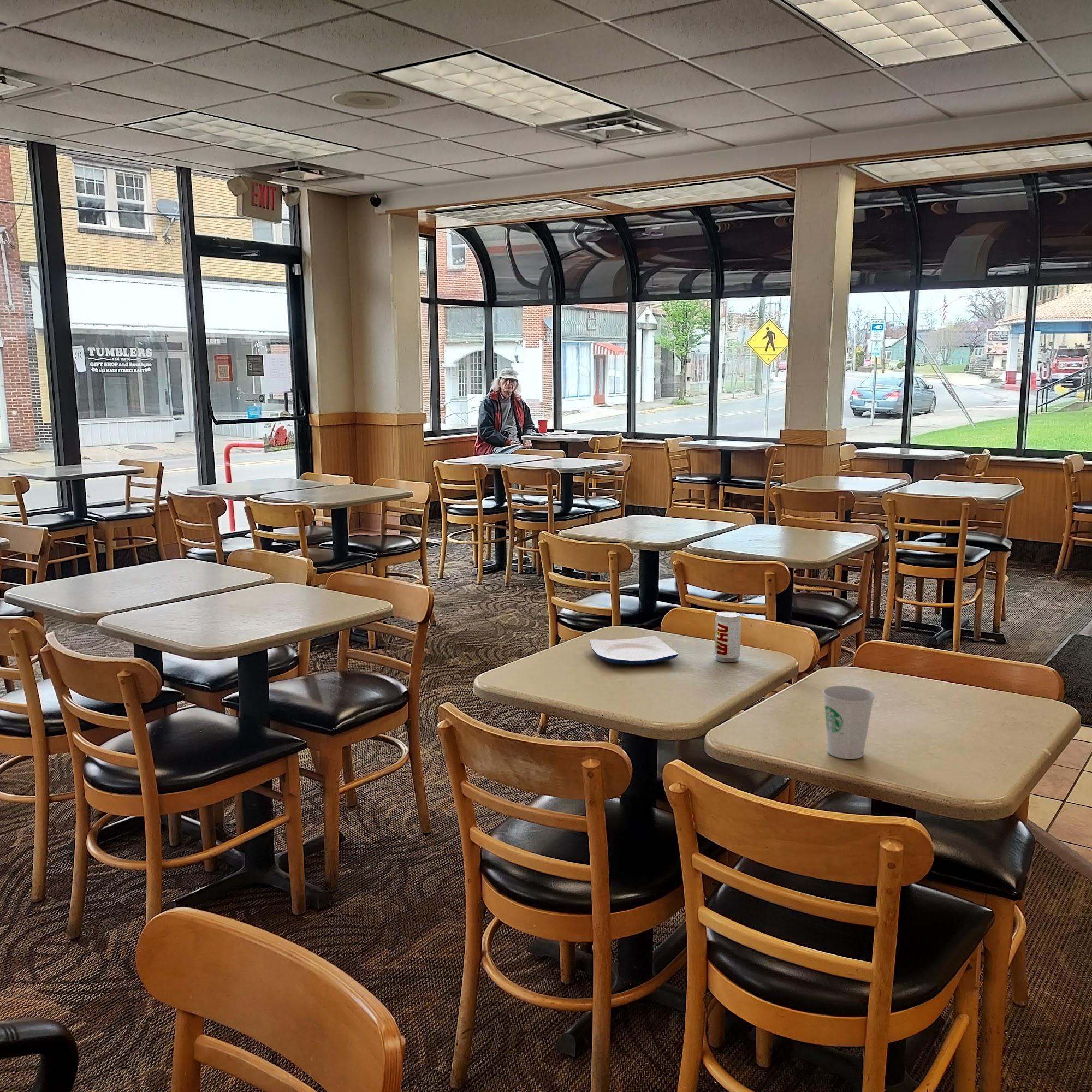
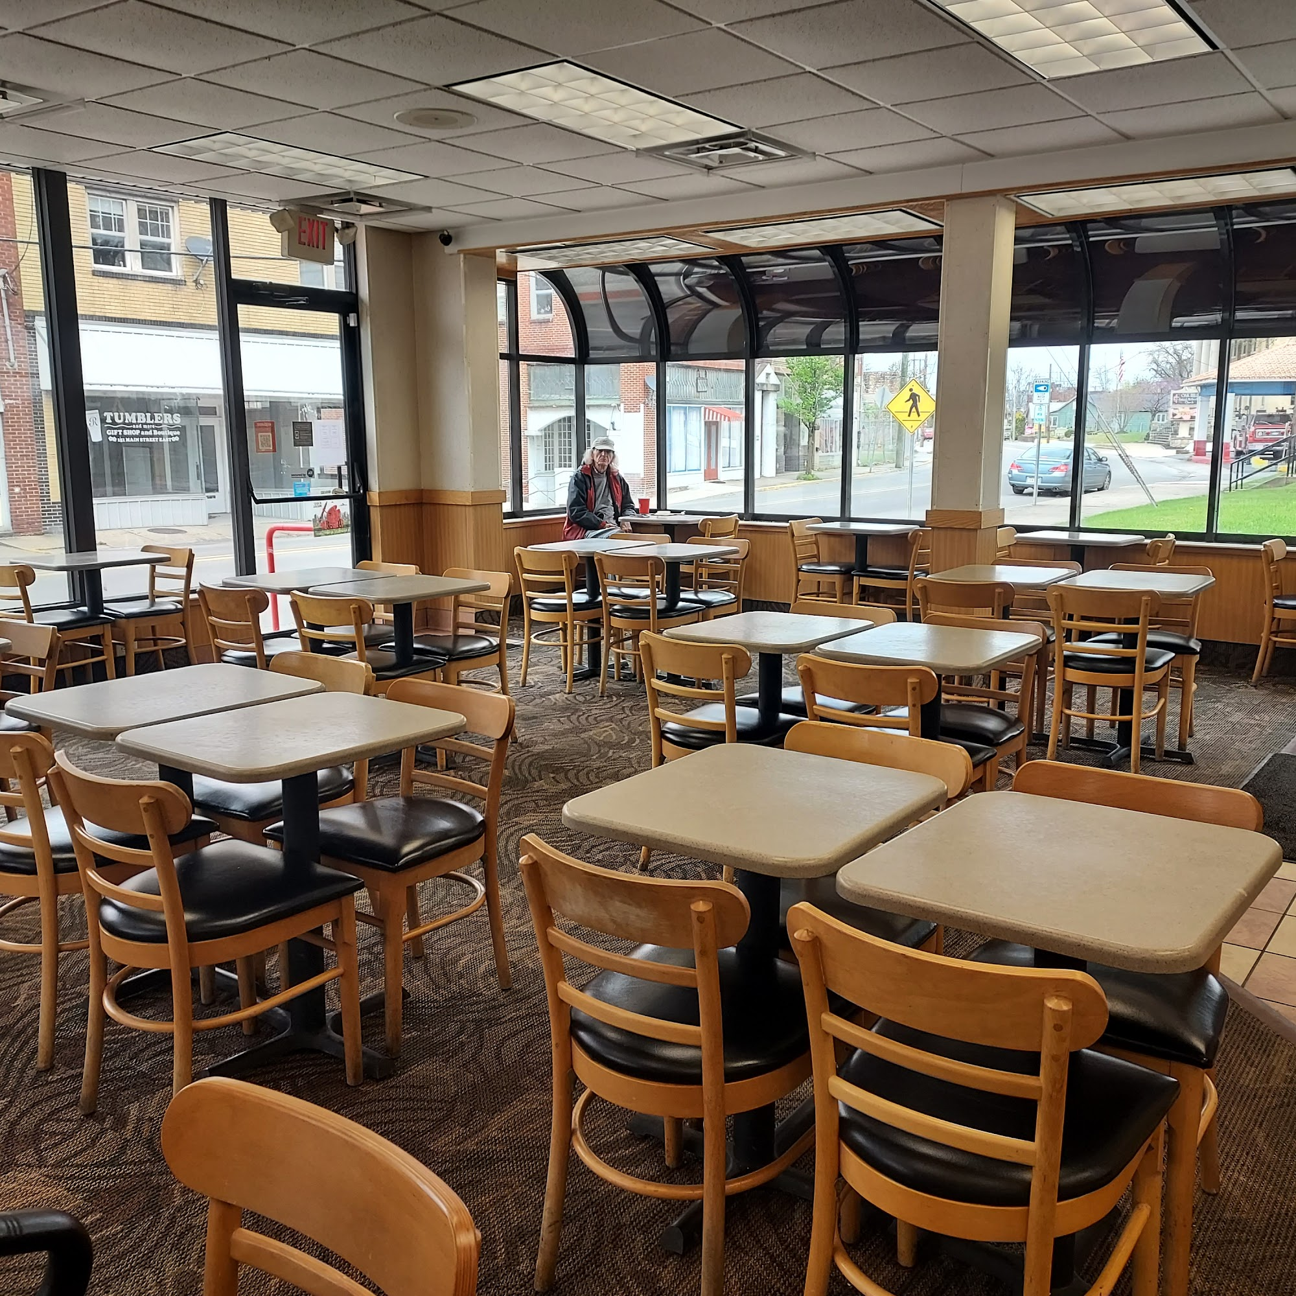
- plate (632, 651)
- beverage can (727, 637)
- paper cup (847, 723)
